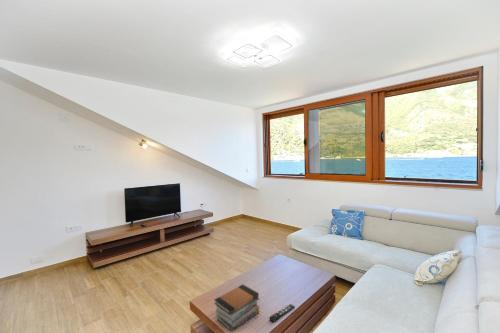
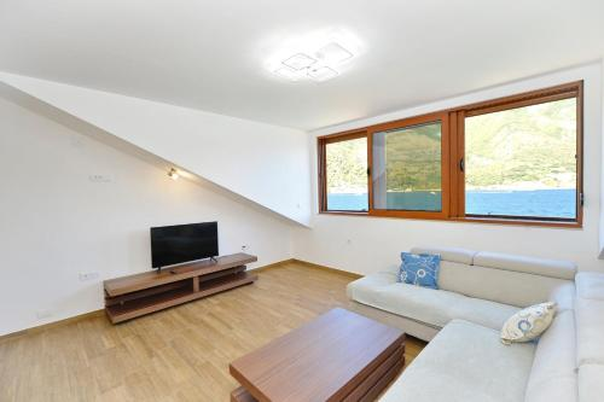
- book stack (237, 306)
- remote control (282, 312)
